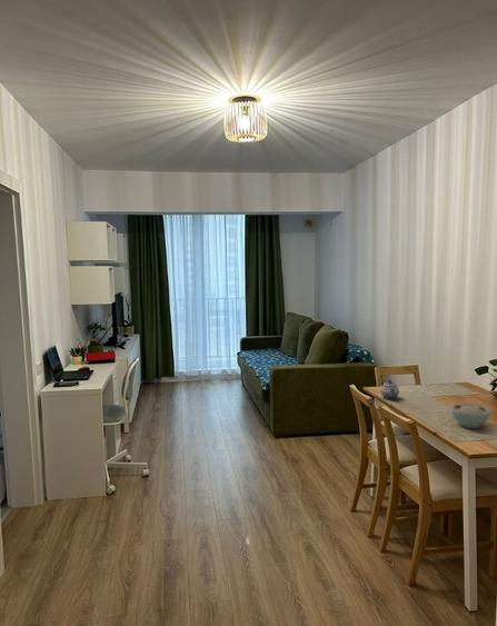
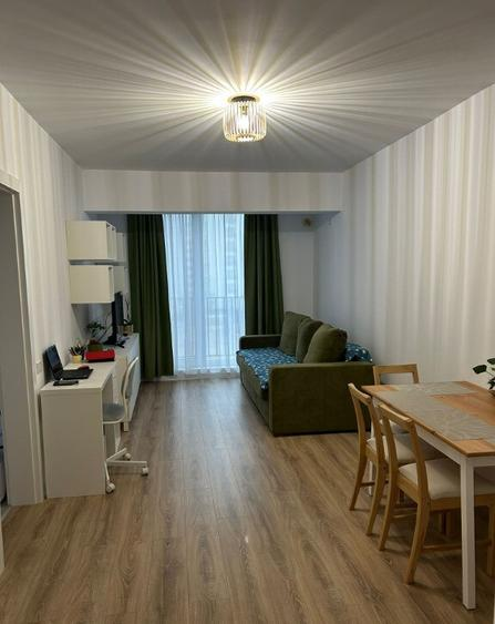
- teapot (389, 388)
- bowl (469, 415)
